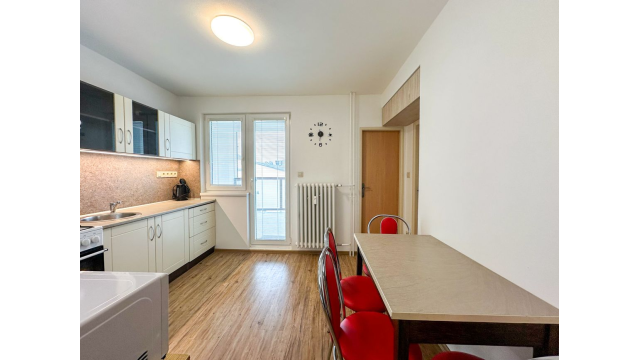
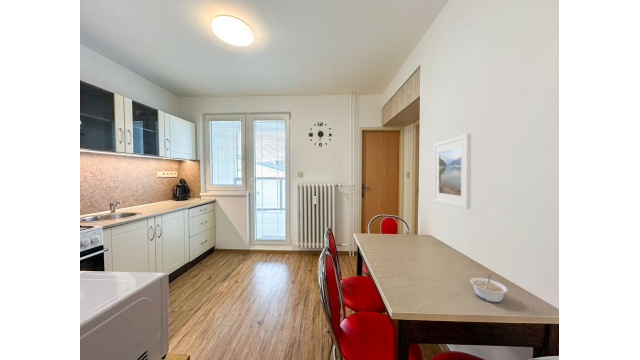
+ legume (487, 288)
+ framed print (449, 172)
